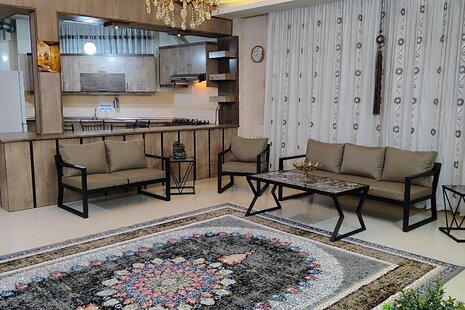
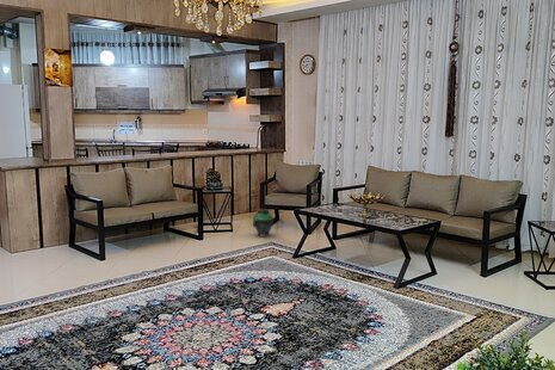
+ vase (261, 222)
